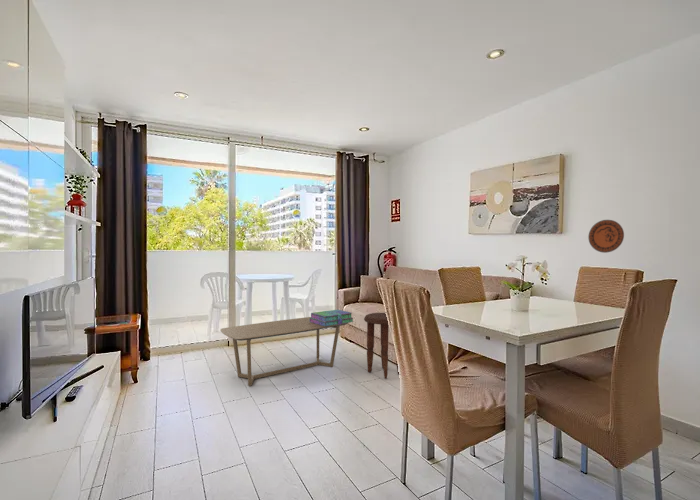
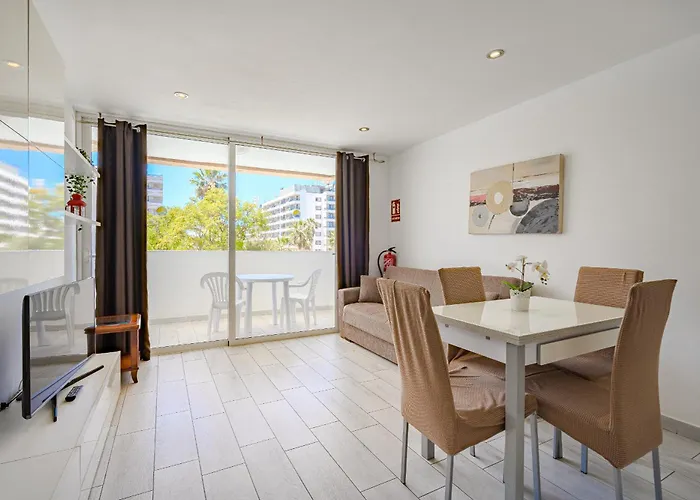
- side table (384, 344)
- coffee table (286, 334)
- decorative plate (605, 236)
- stack of books (331, 317)
